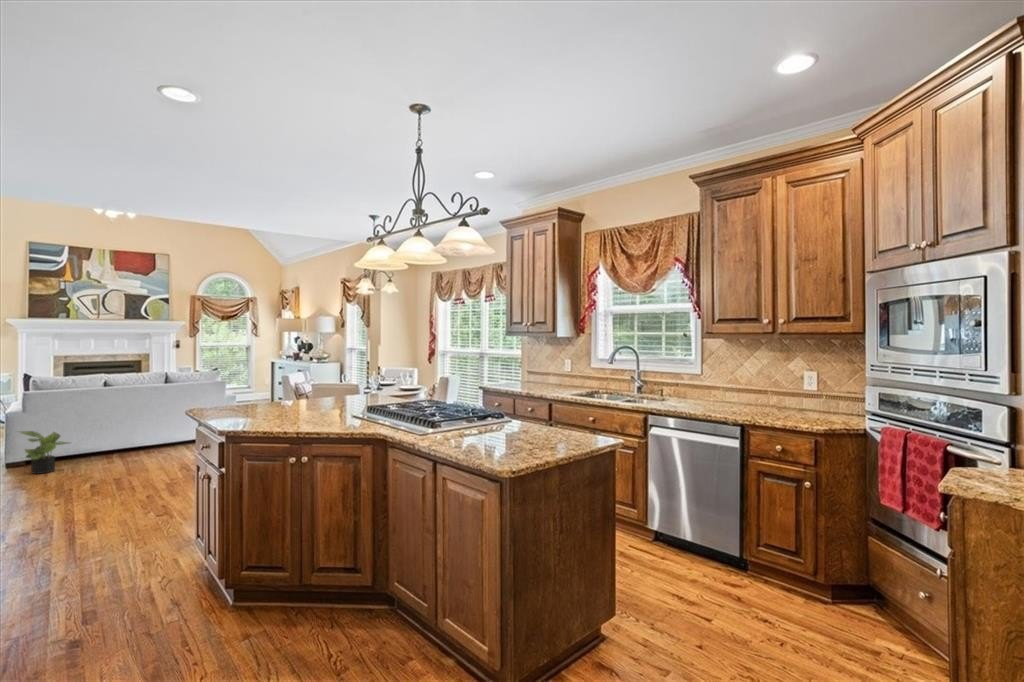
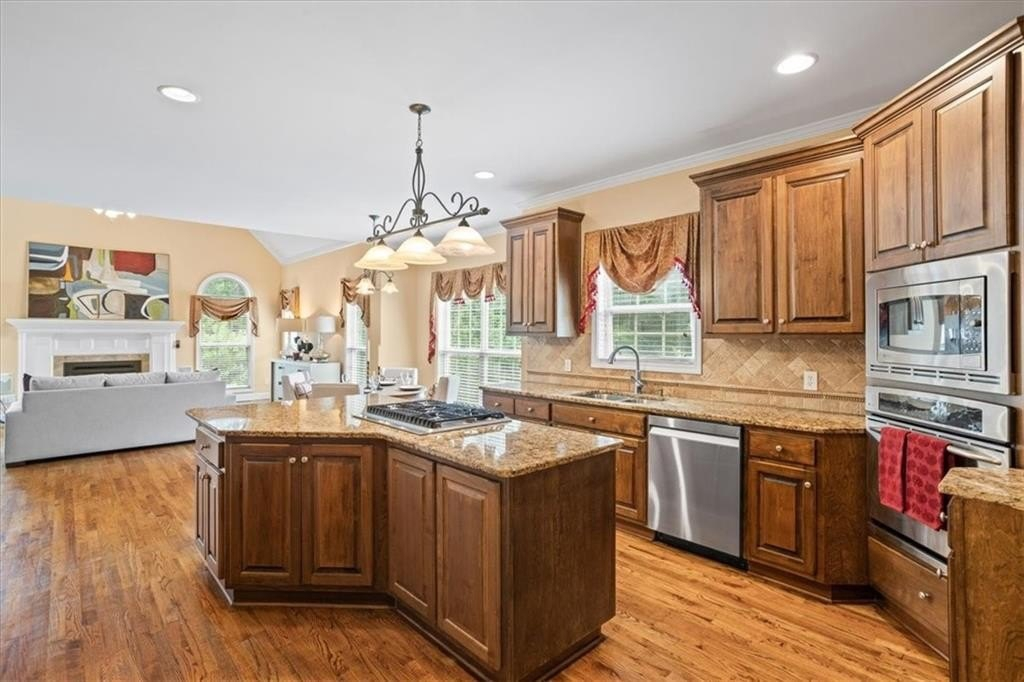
- potted plant (42, 450)
